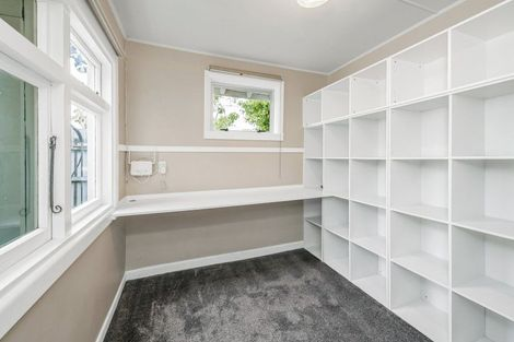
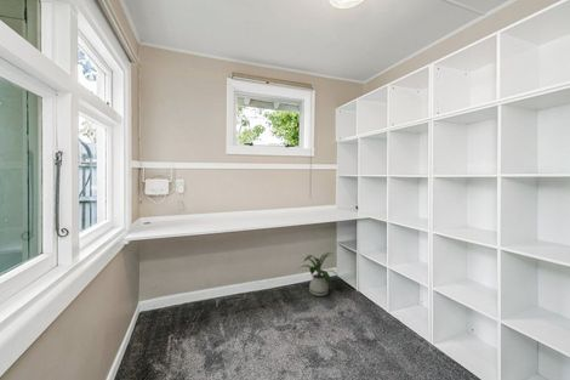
+ house plant (318, 270)
